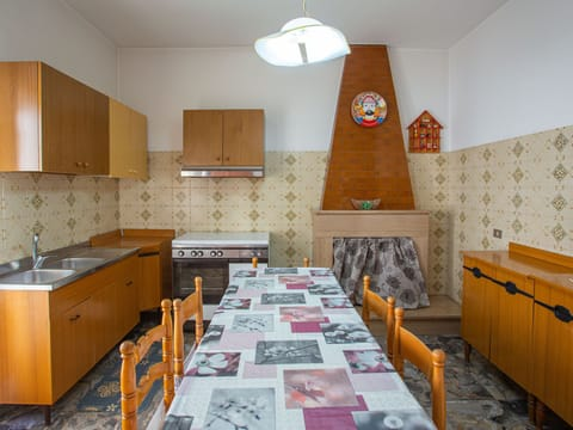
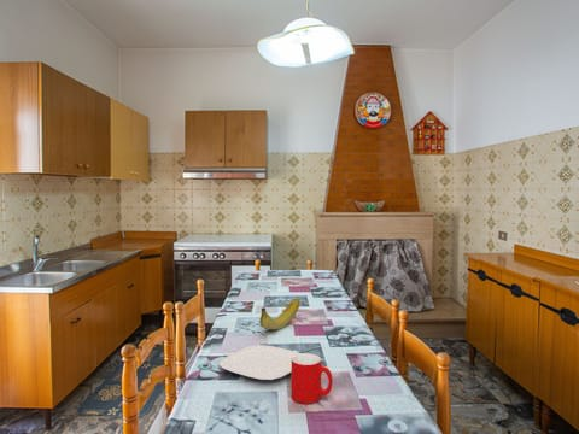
+ fruit (280, 315)
+ plate (263, 362)
+ cup (311, 379)
